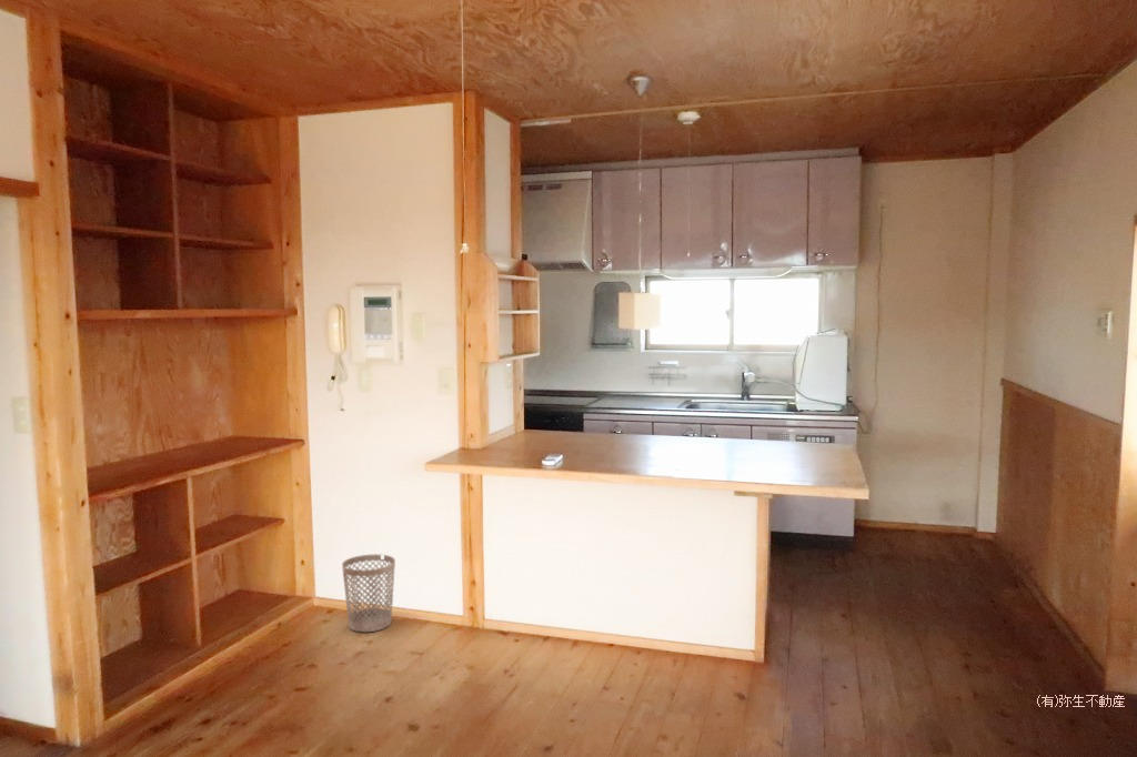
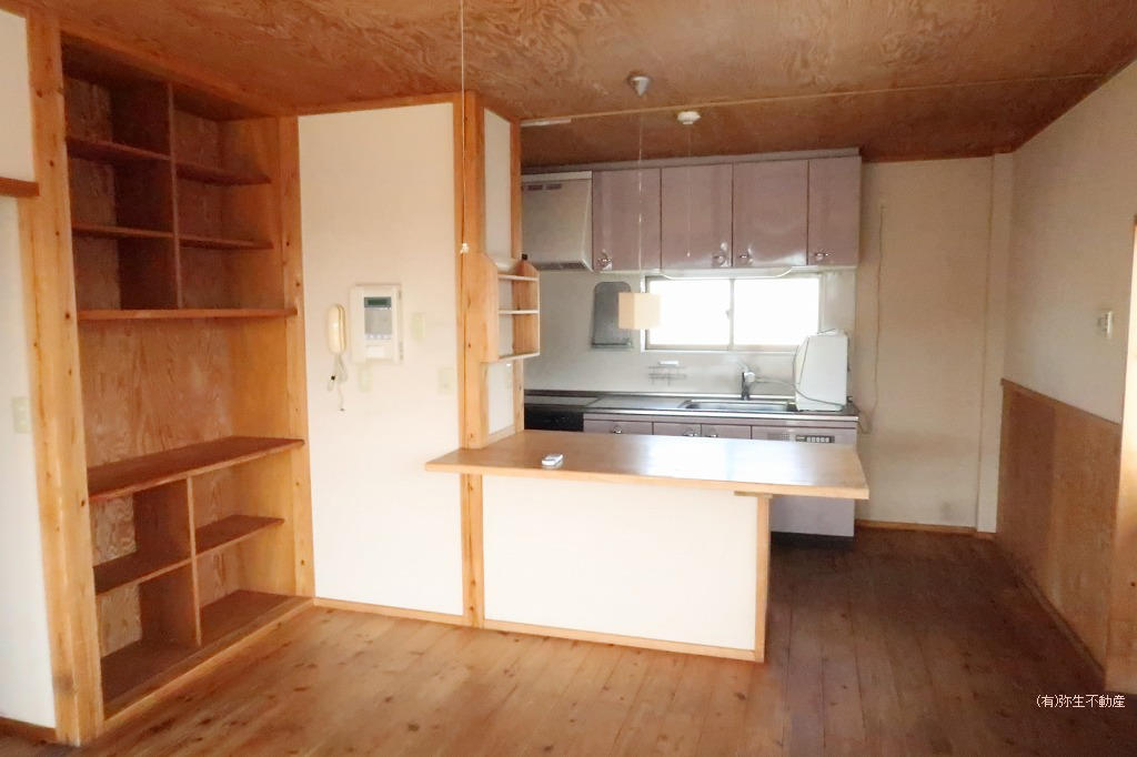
- wastebasket (369, 593)
